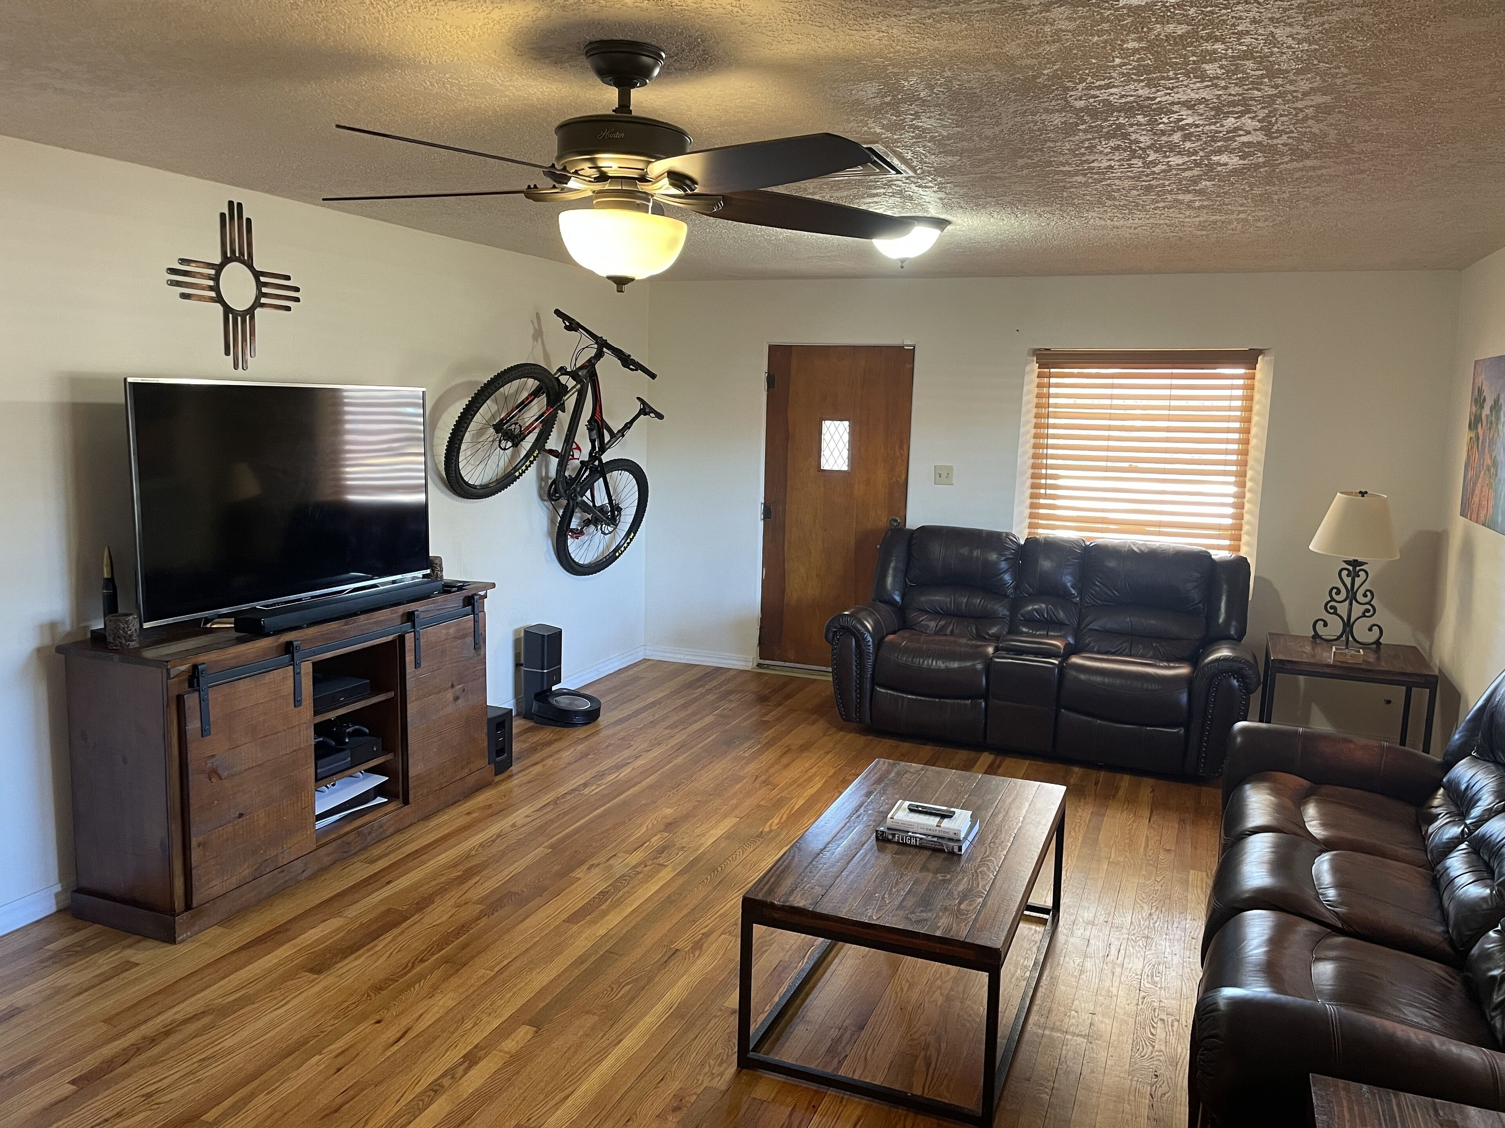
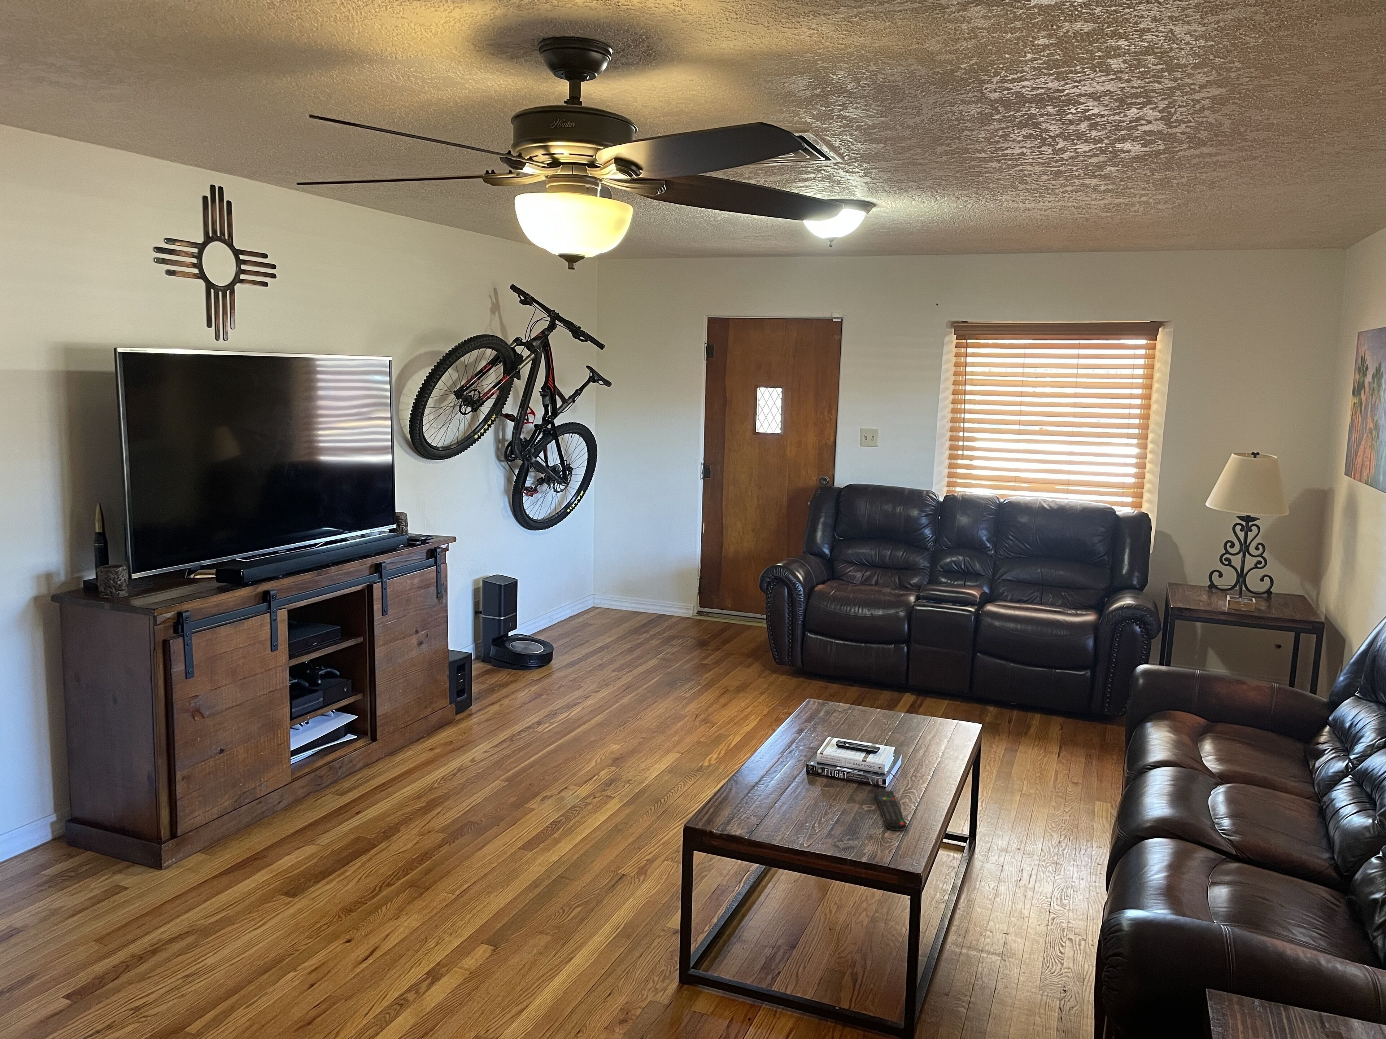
+ remote control (889, 810)
